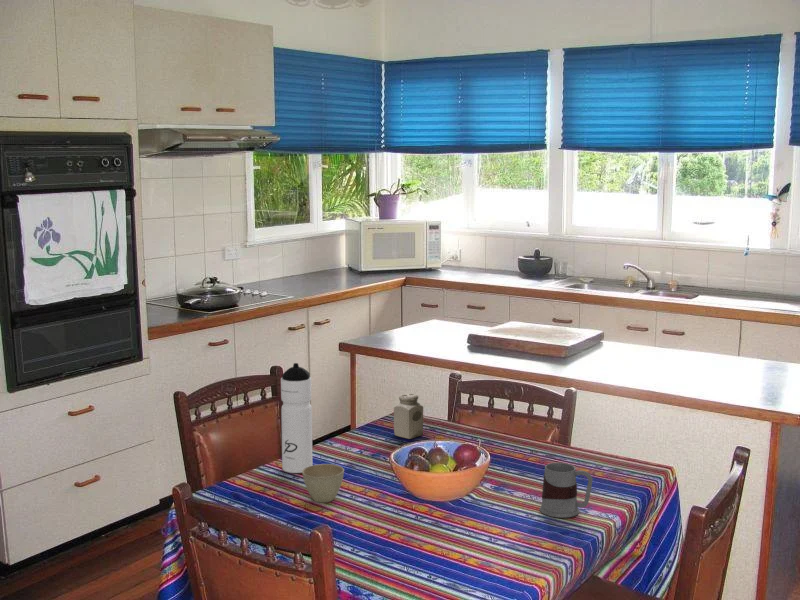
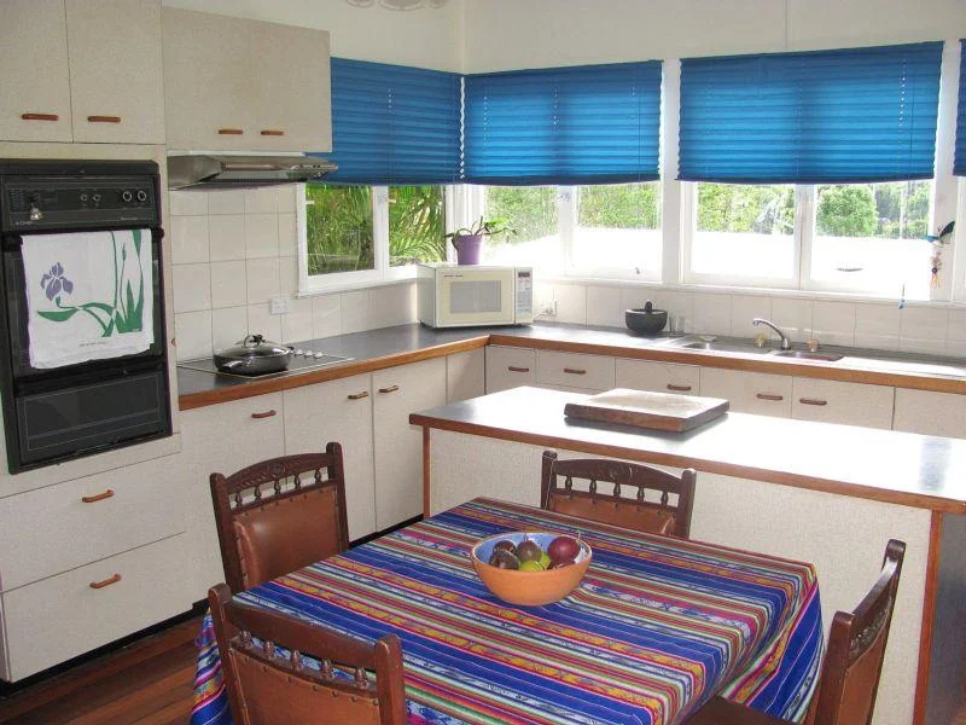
- mug (566, 489)
- salt shaker (408, 414)
- water bottle (296, 416)
- flower pot (323, 484)
